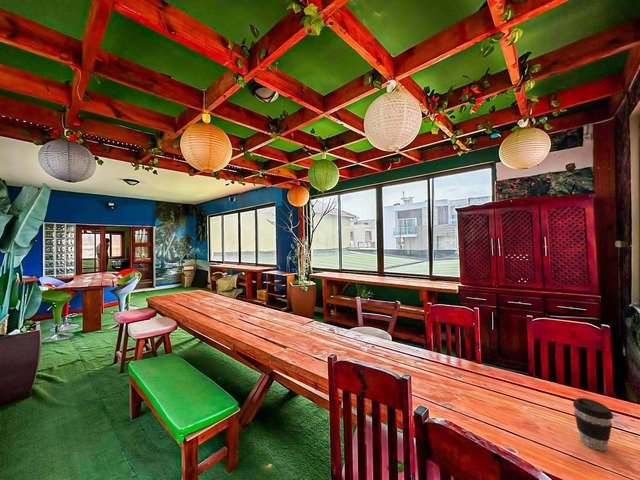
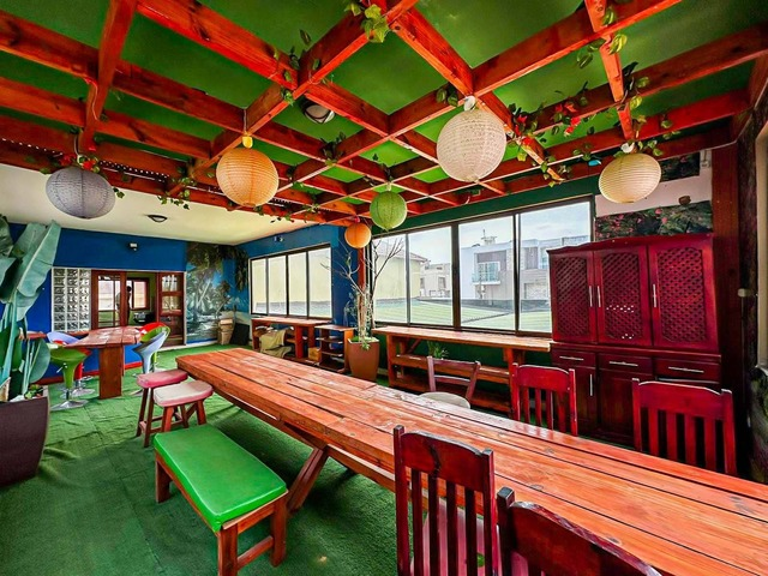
- coffee cup (592, 424)
